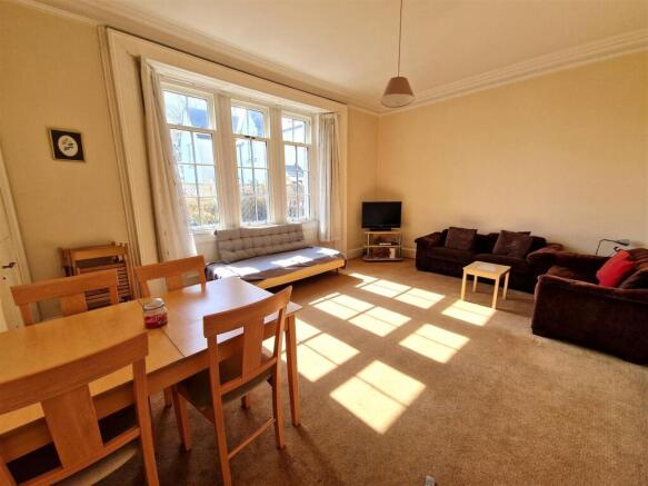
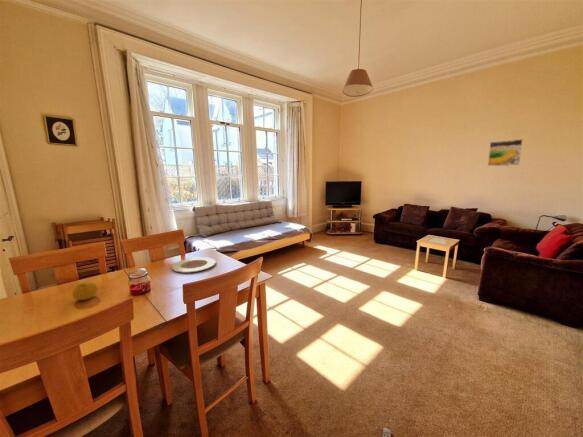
+ plate (194, 264)
+ fruit (85, 290)
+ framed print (504, 153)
